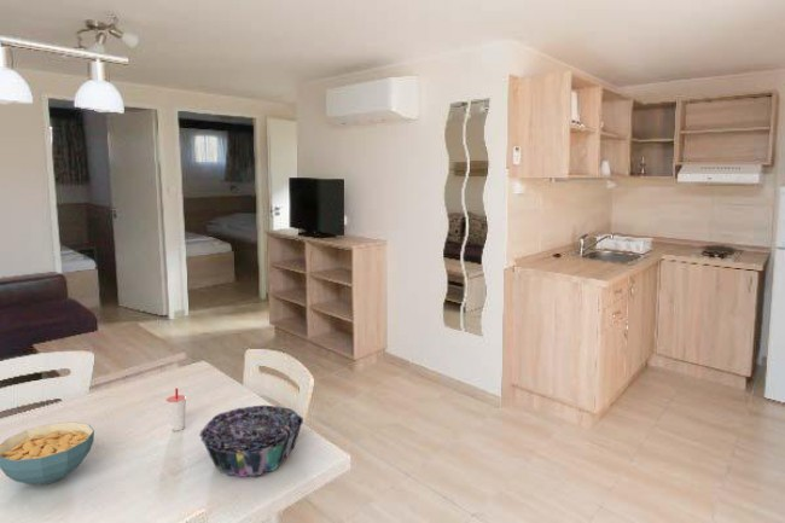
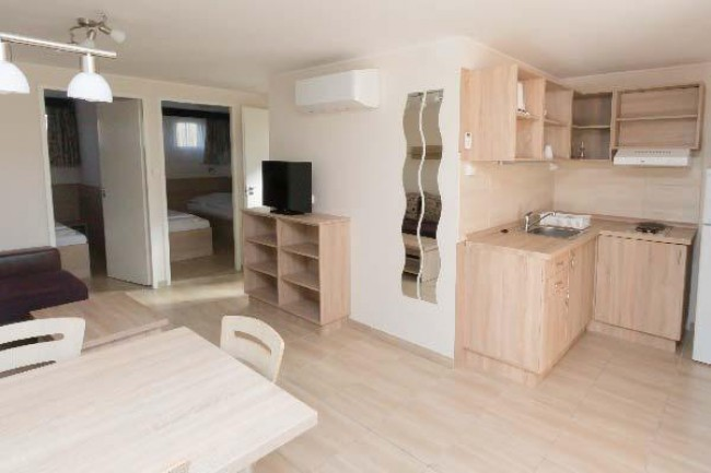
- cup (176, 408)
- cereal bowl (47, 458)
- decorative bowl (252, 441)
